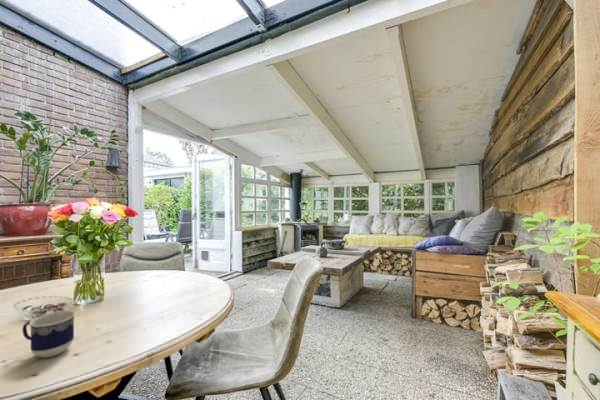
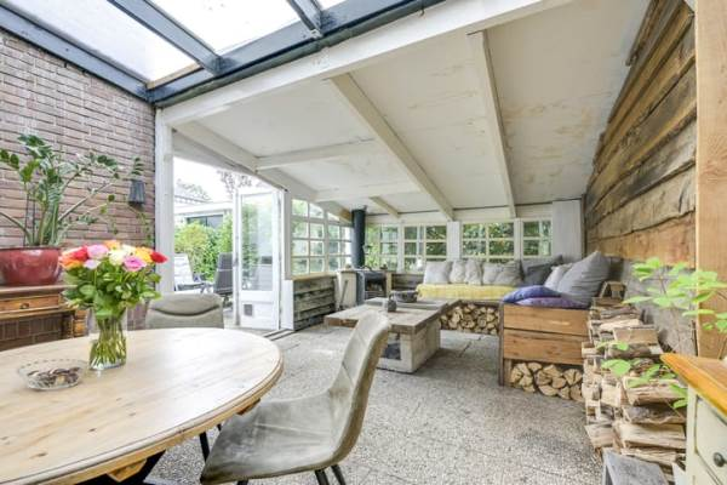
- cup (47, 335)
